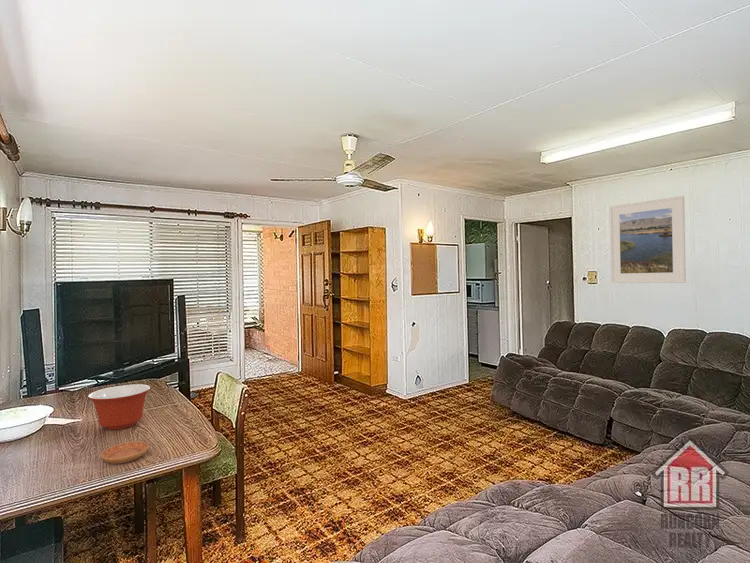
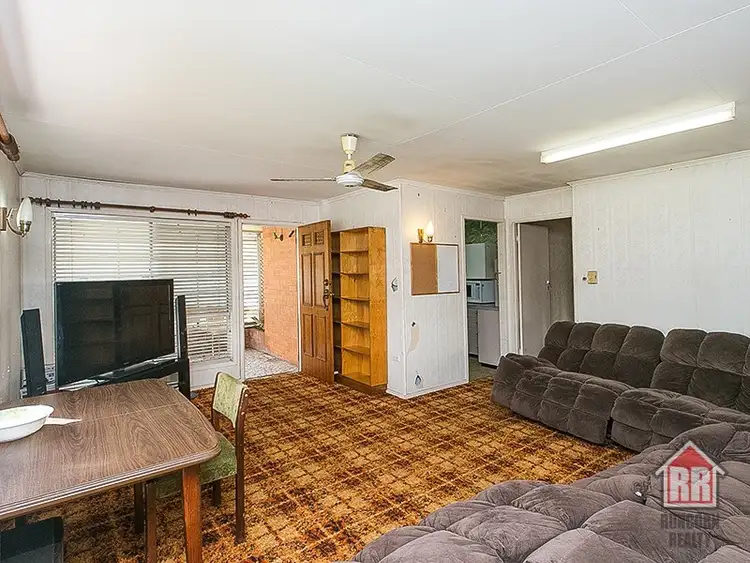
- mixing bowl (120, 408)
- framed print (645, 242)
- saucer (125, 452)
